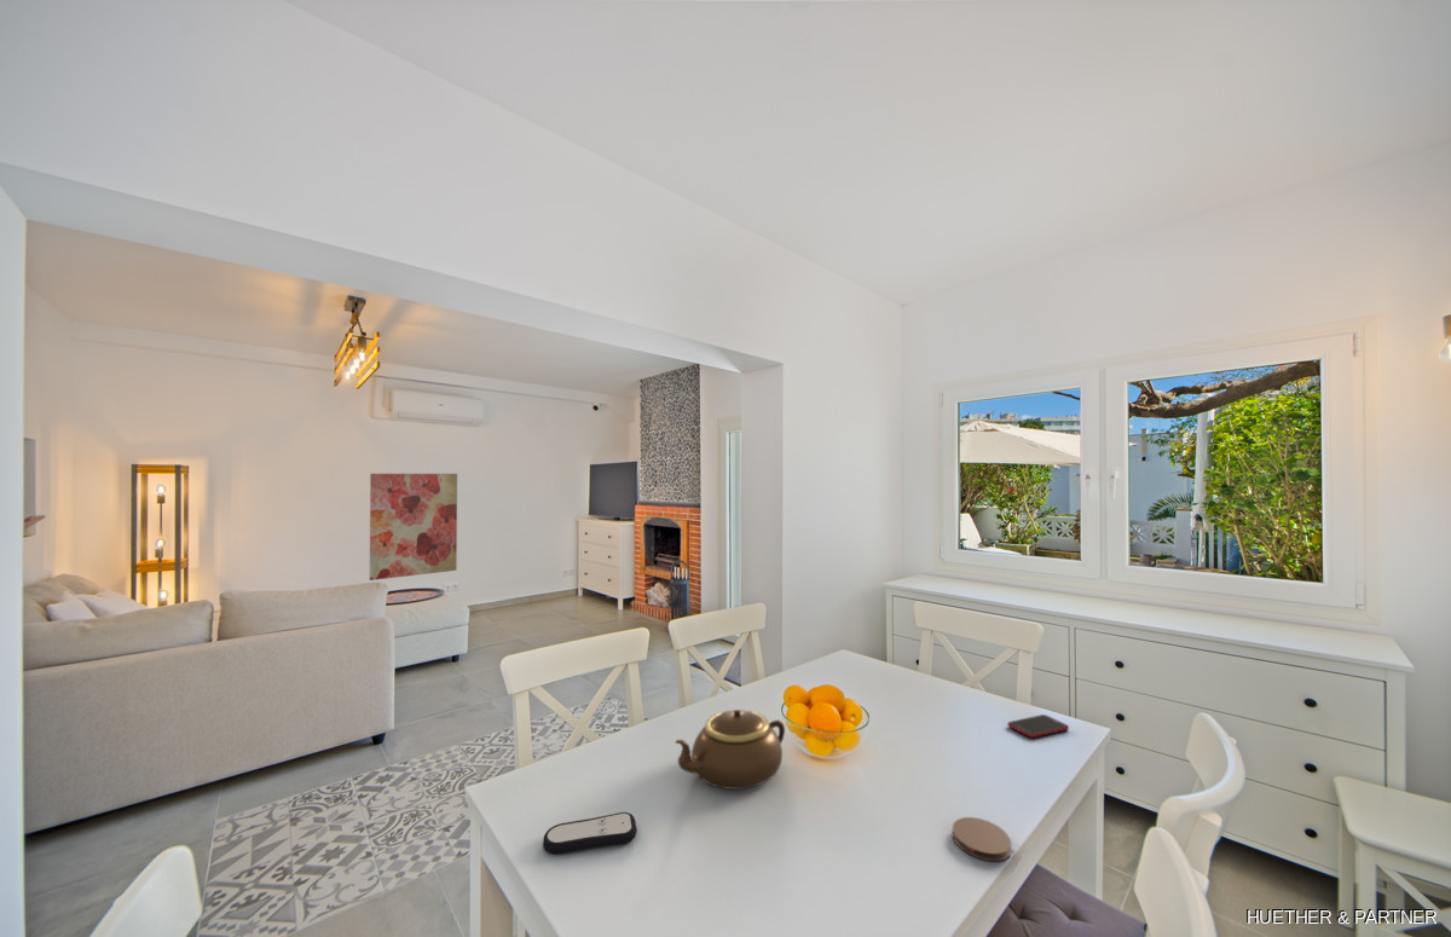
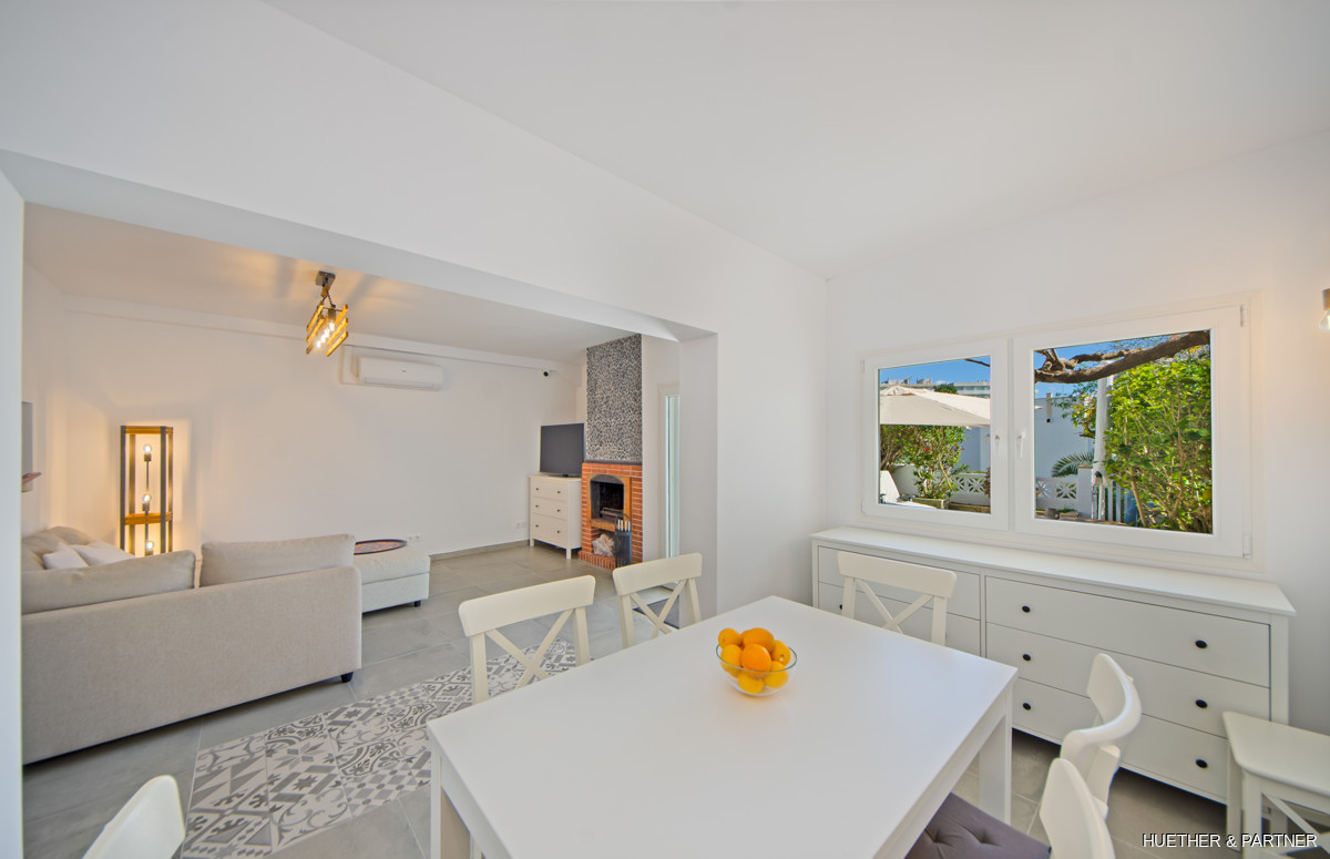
- wall art (415, 524)
- remote control (590, 832)
- teapot (735, 741)
- coaster (981, 838)
- cell phone (1037, 725)
